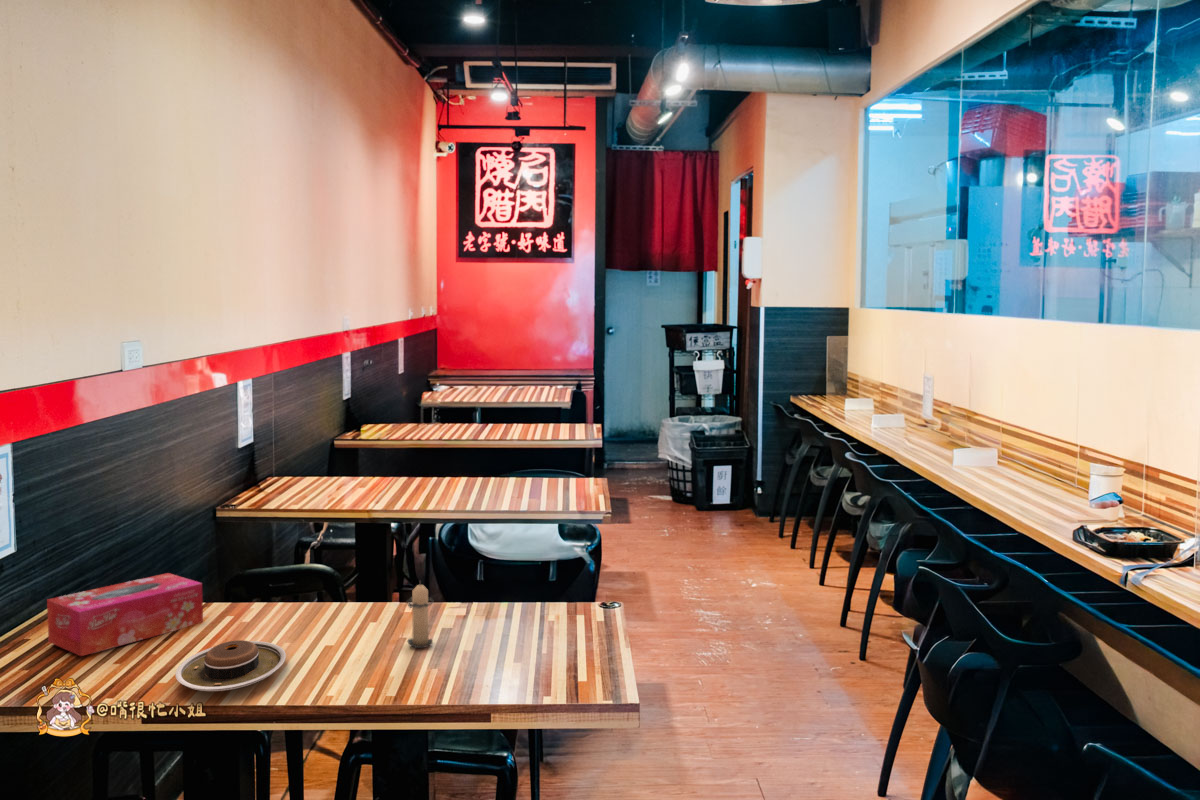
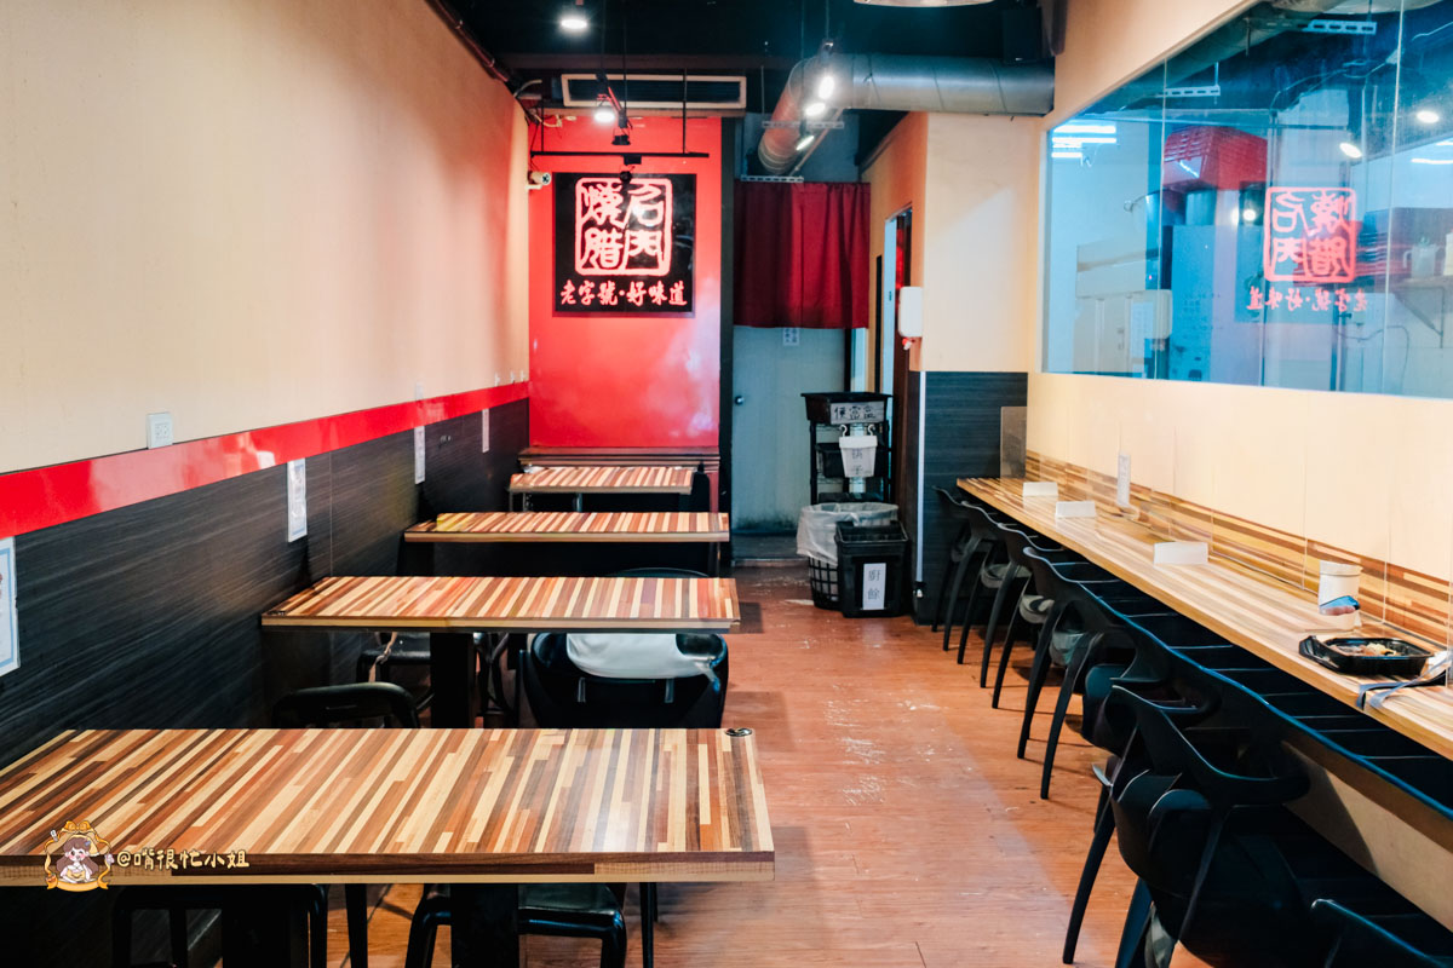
- plate (232, 660)
- candle (420, 612)
- tissue box (127, 611)
